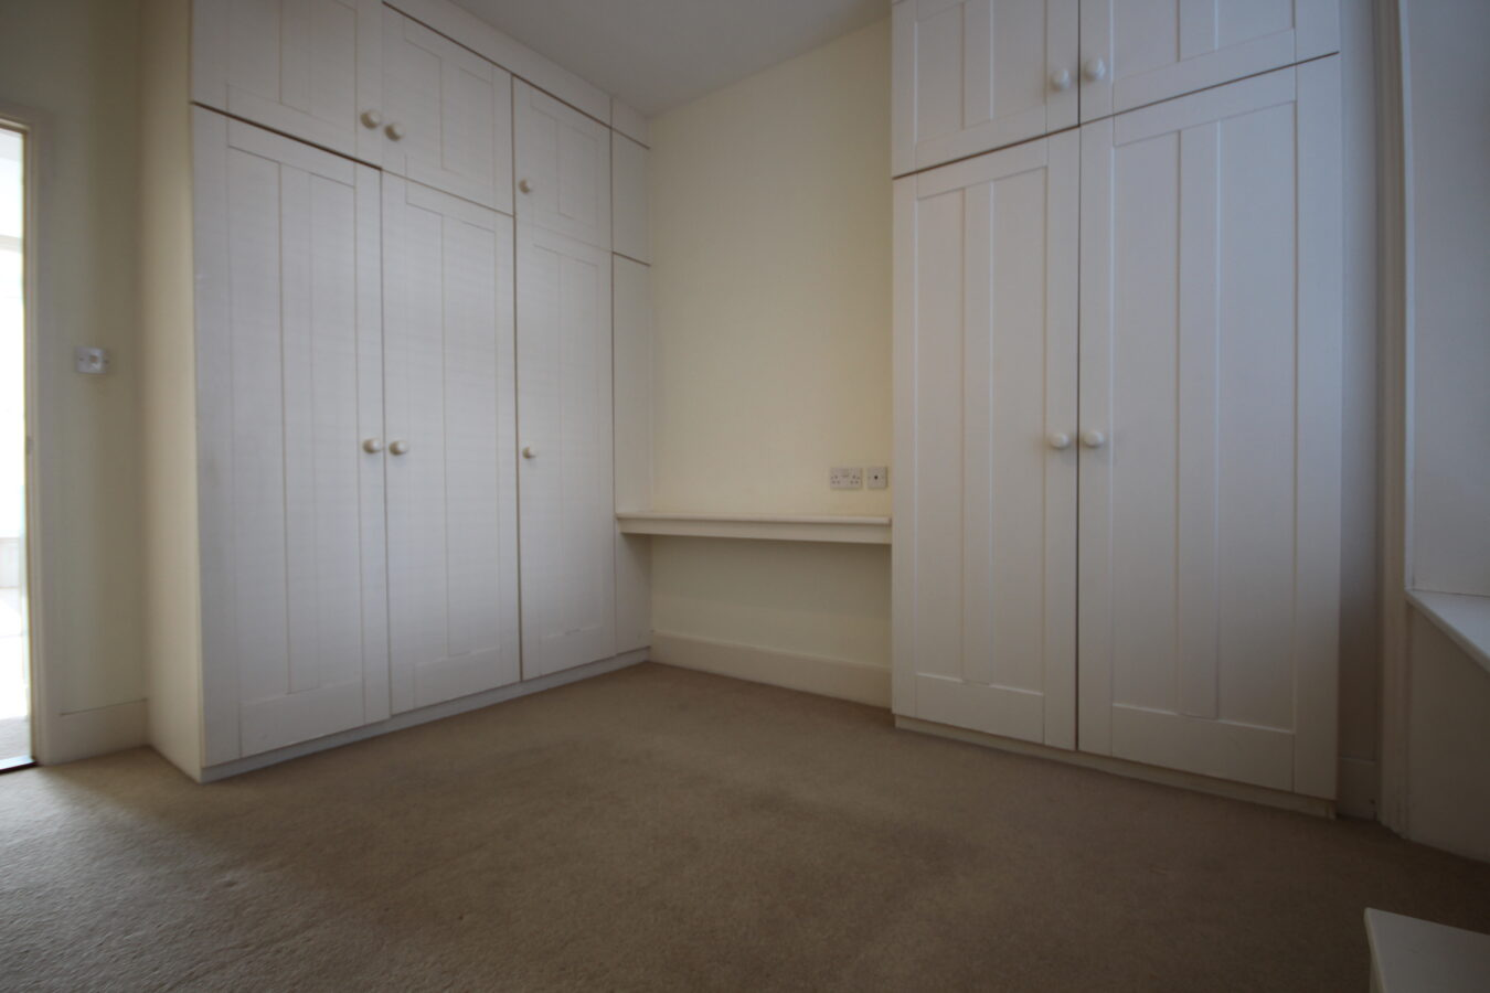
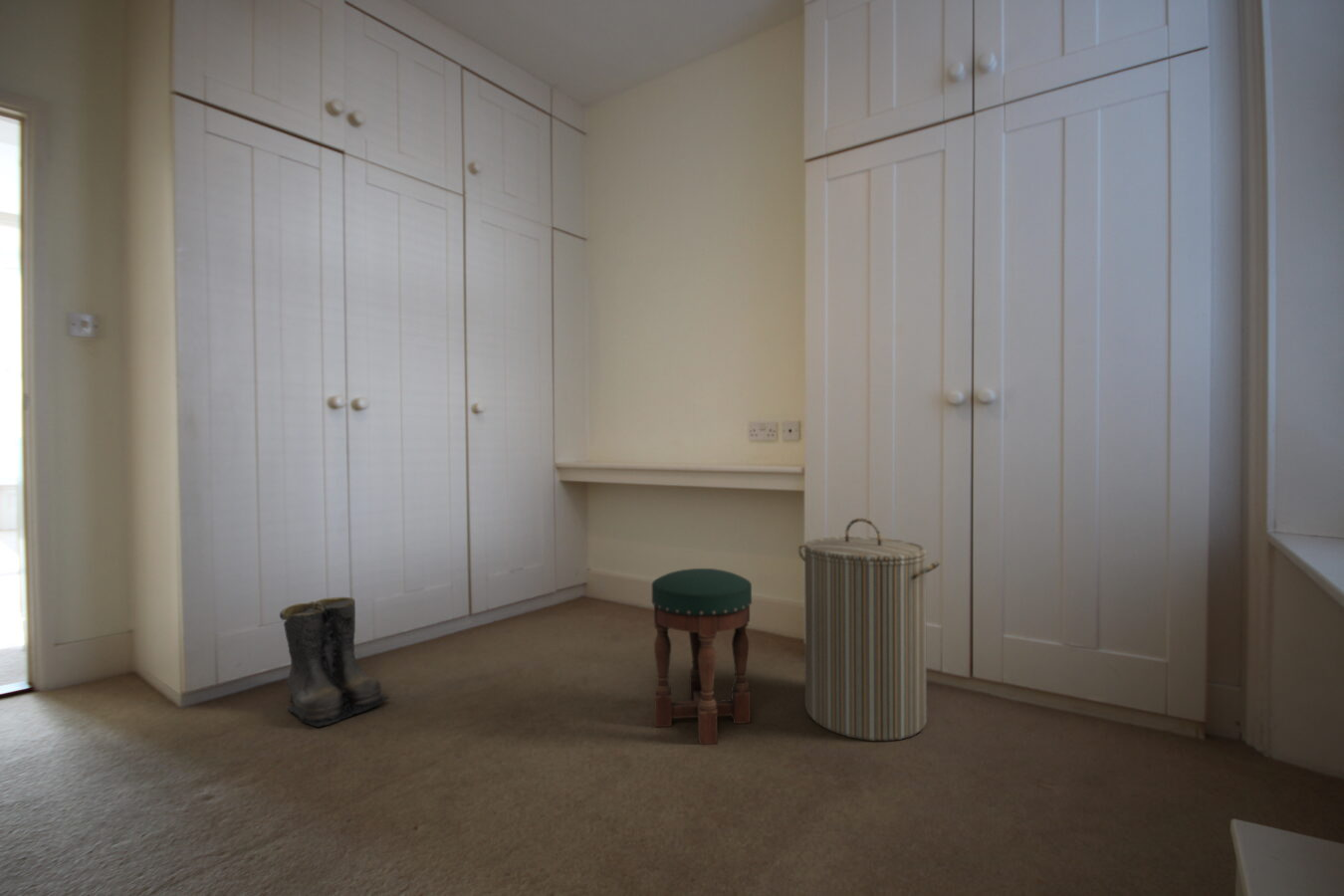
+ boots (330, 654)
+ stool (701, 646)
+ laundry hamper (864, 616)
